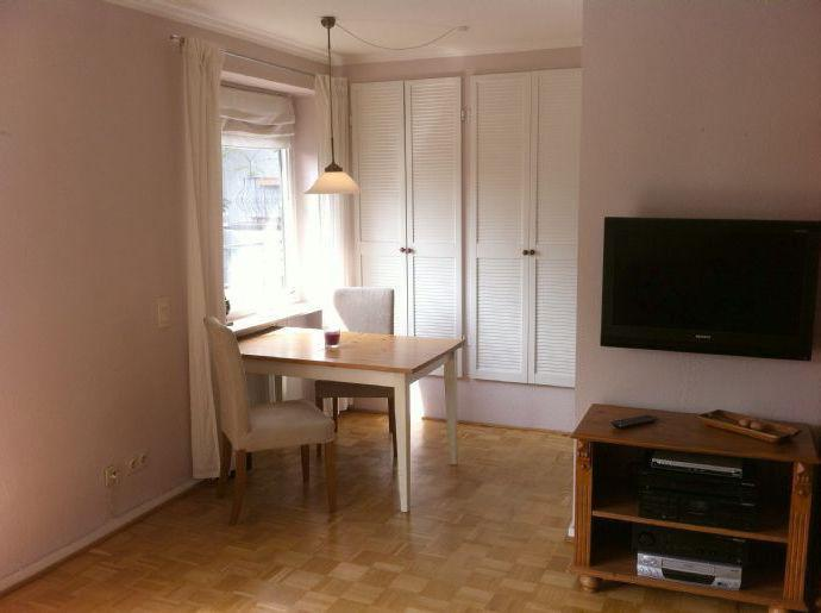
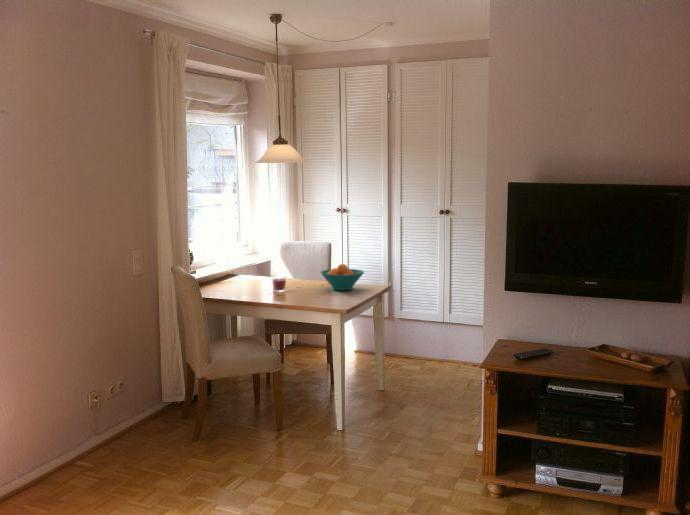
+ fruit bowl (342, 276)
